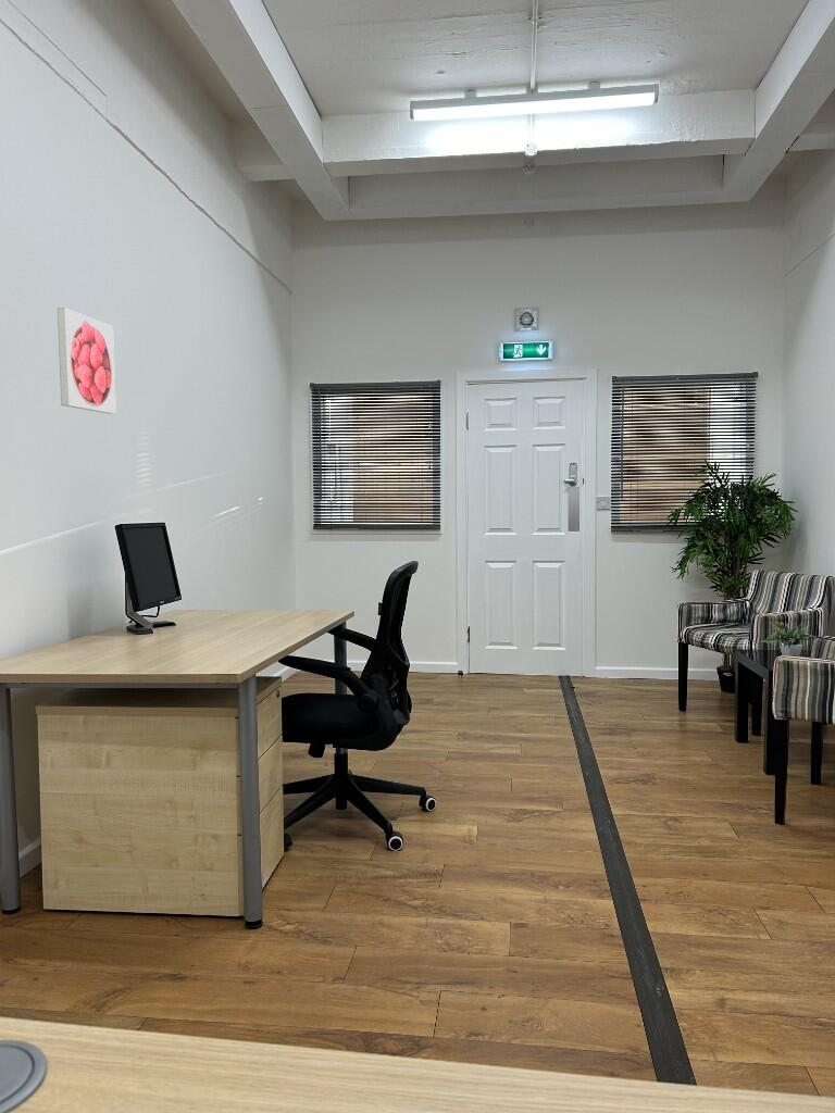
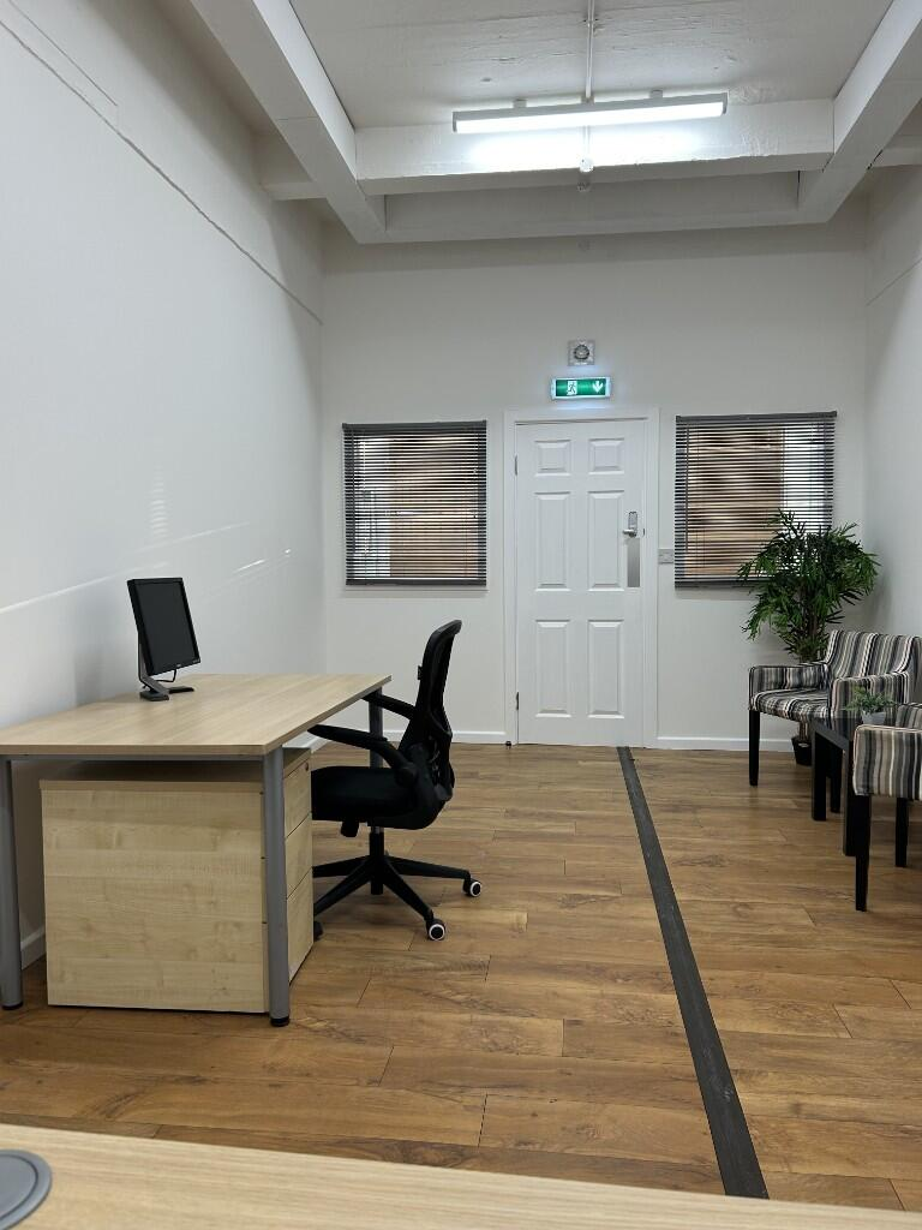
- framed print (88, 363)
